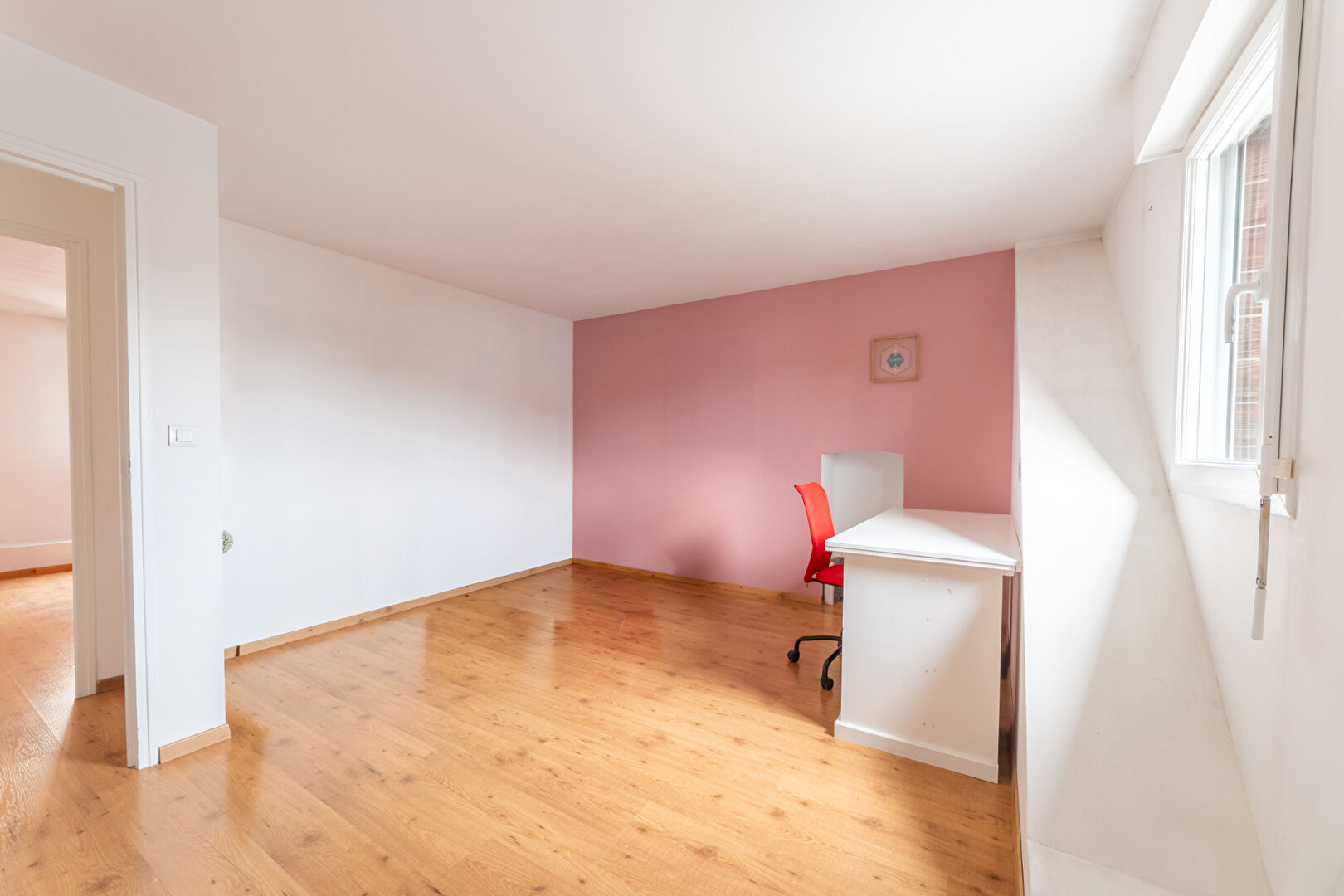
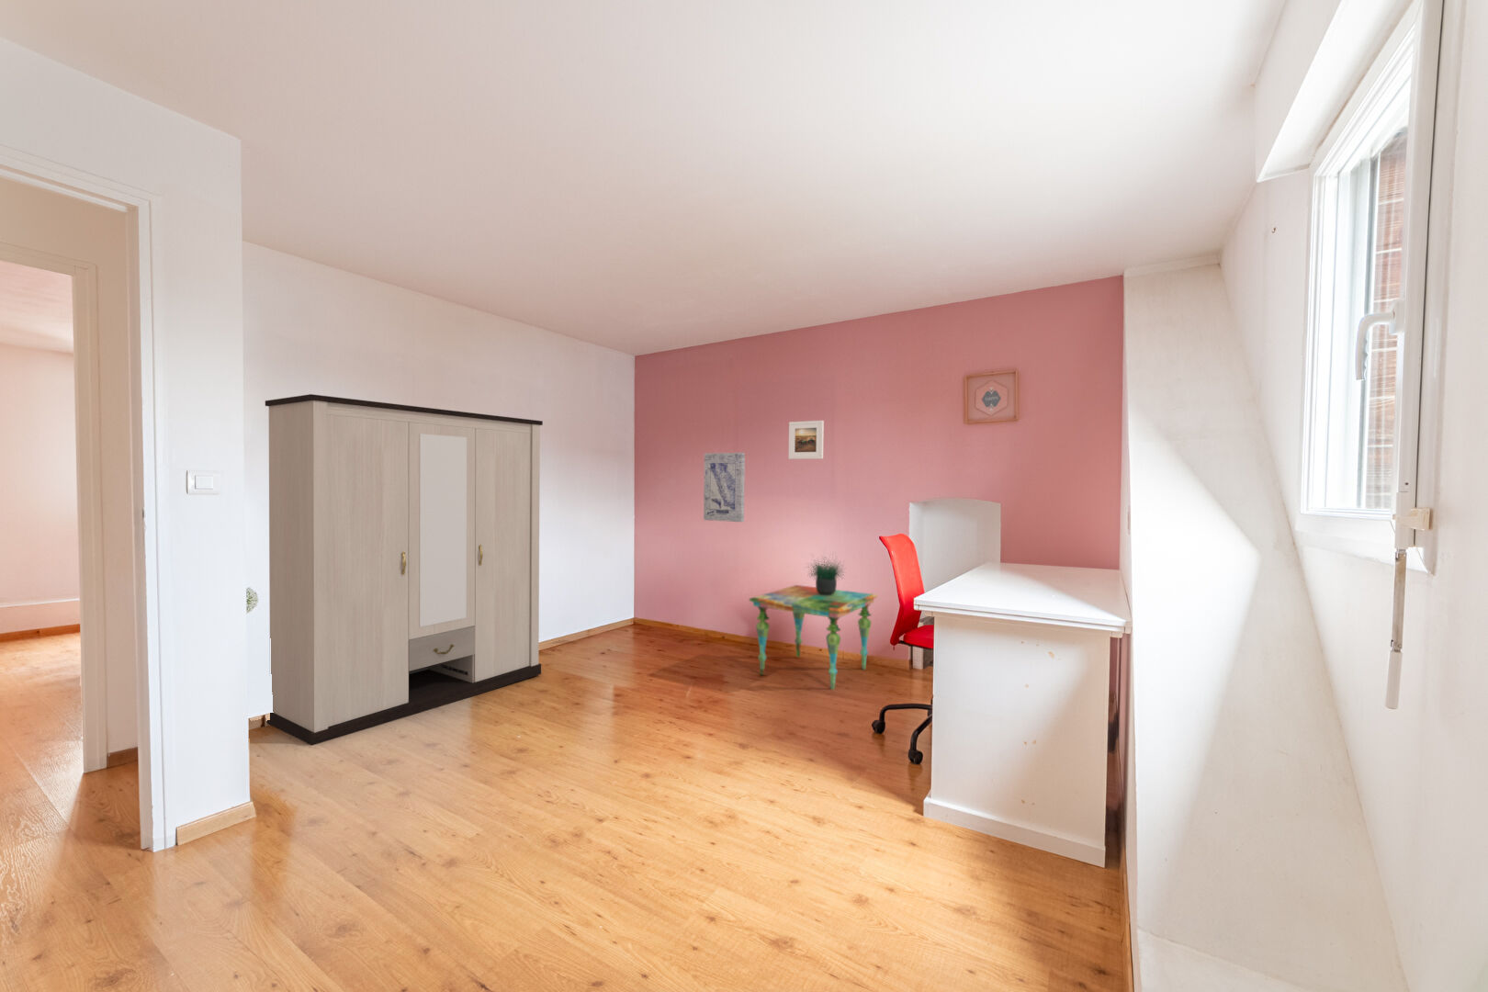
+ side table (826, 637)
+ wardrobe (421, 555)
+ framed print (806, 440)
+ potted plant (826, 569)
+ wall art (724, 487)
